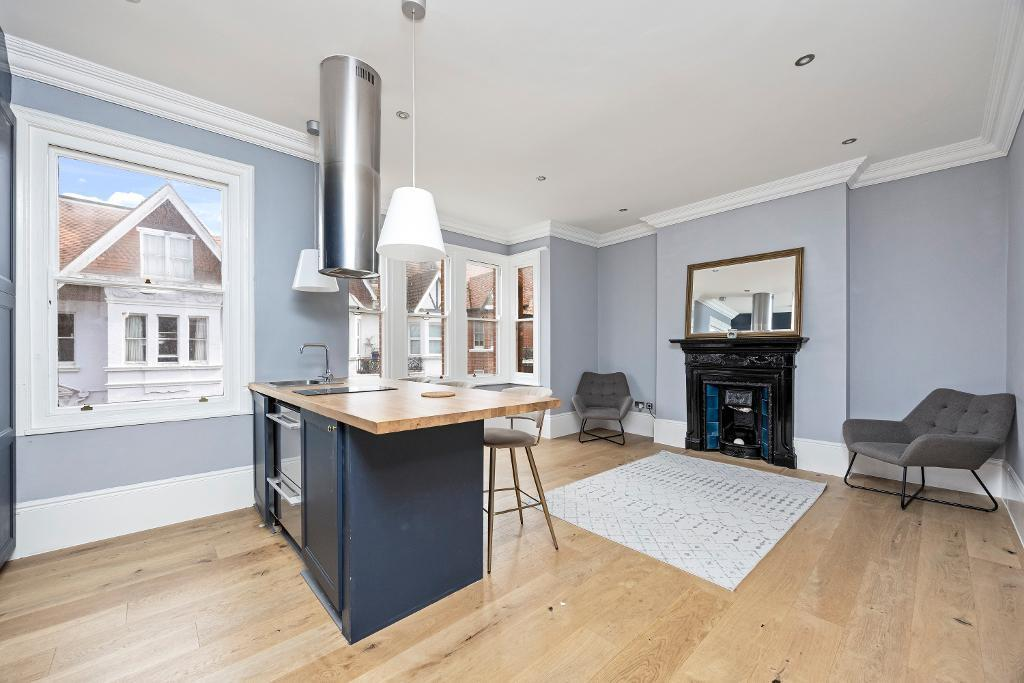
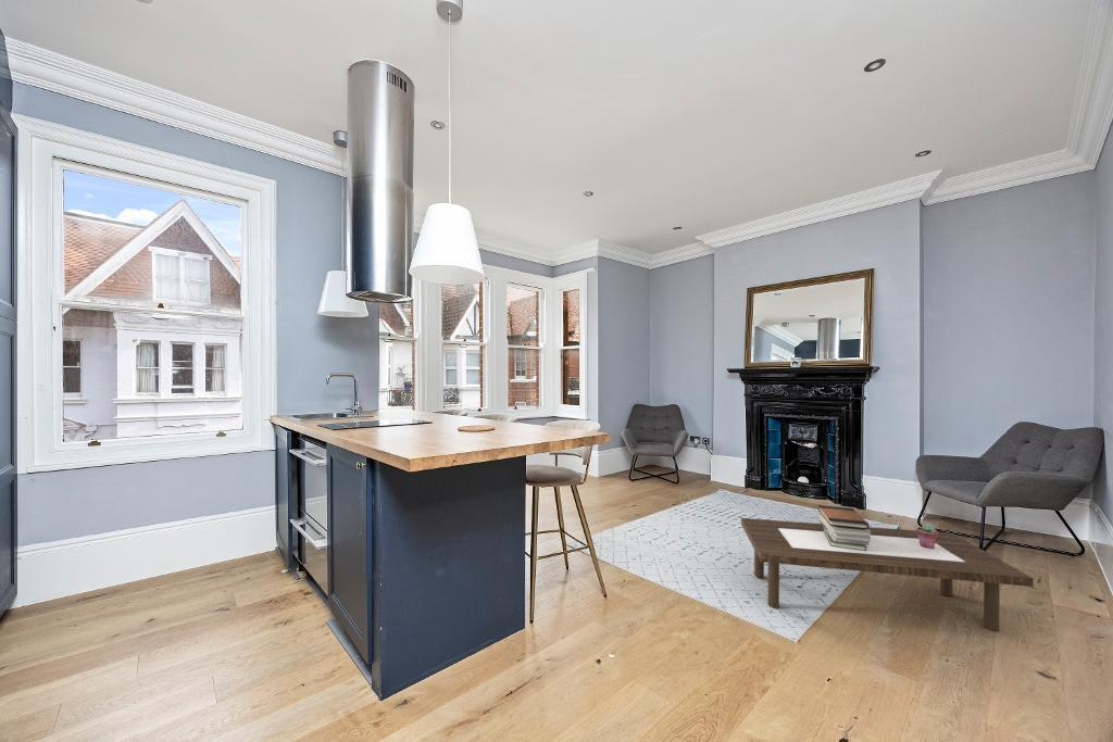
+ book stack (842, 526)
+ potted succulent (927, 533)
+ coffee table (862, 570)
